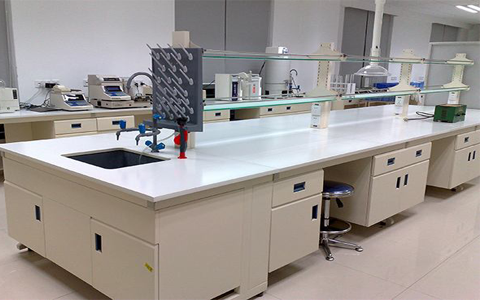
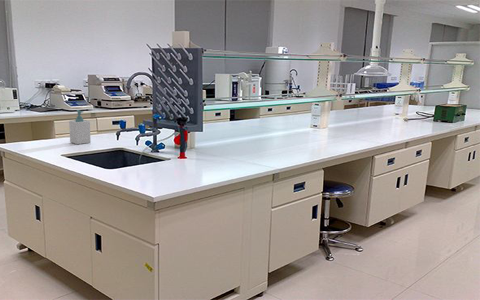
+ soap bottle (79, 126)
